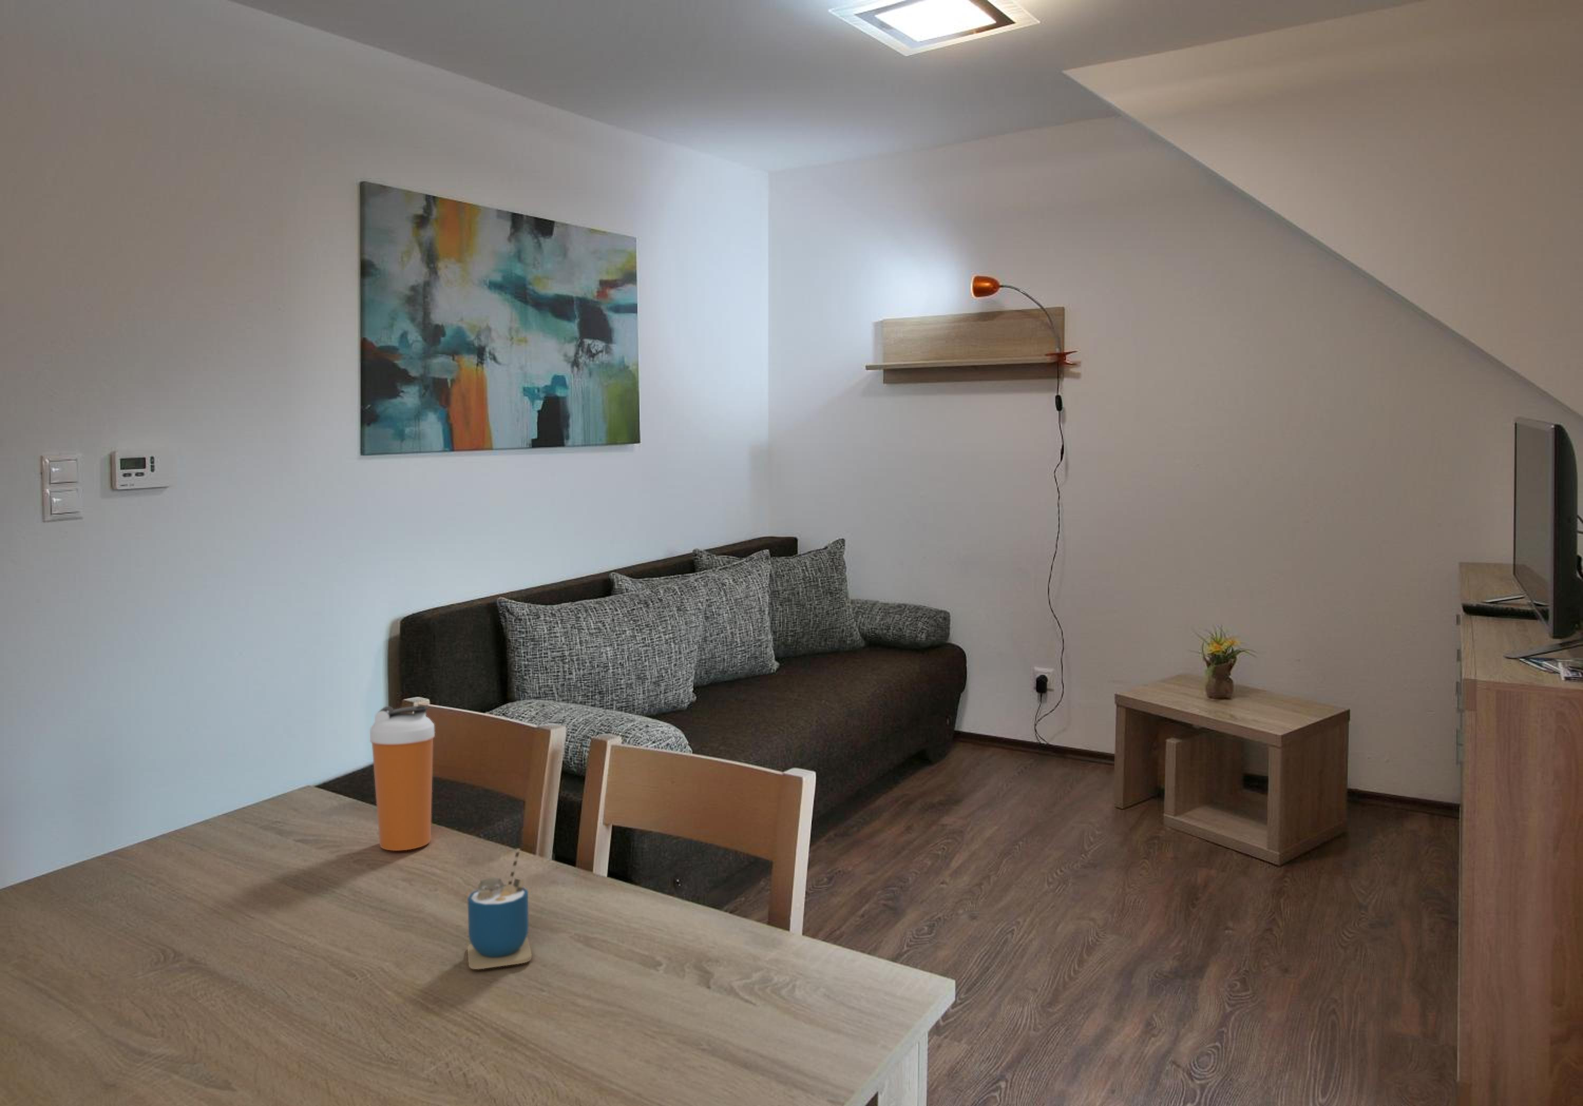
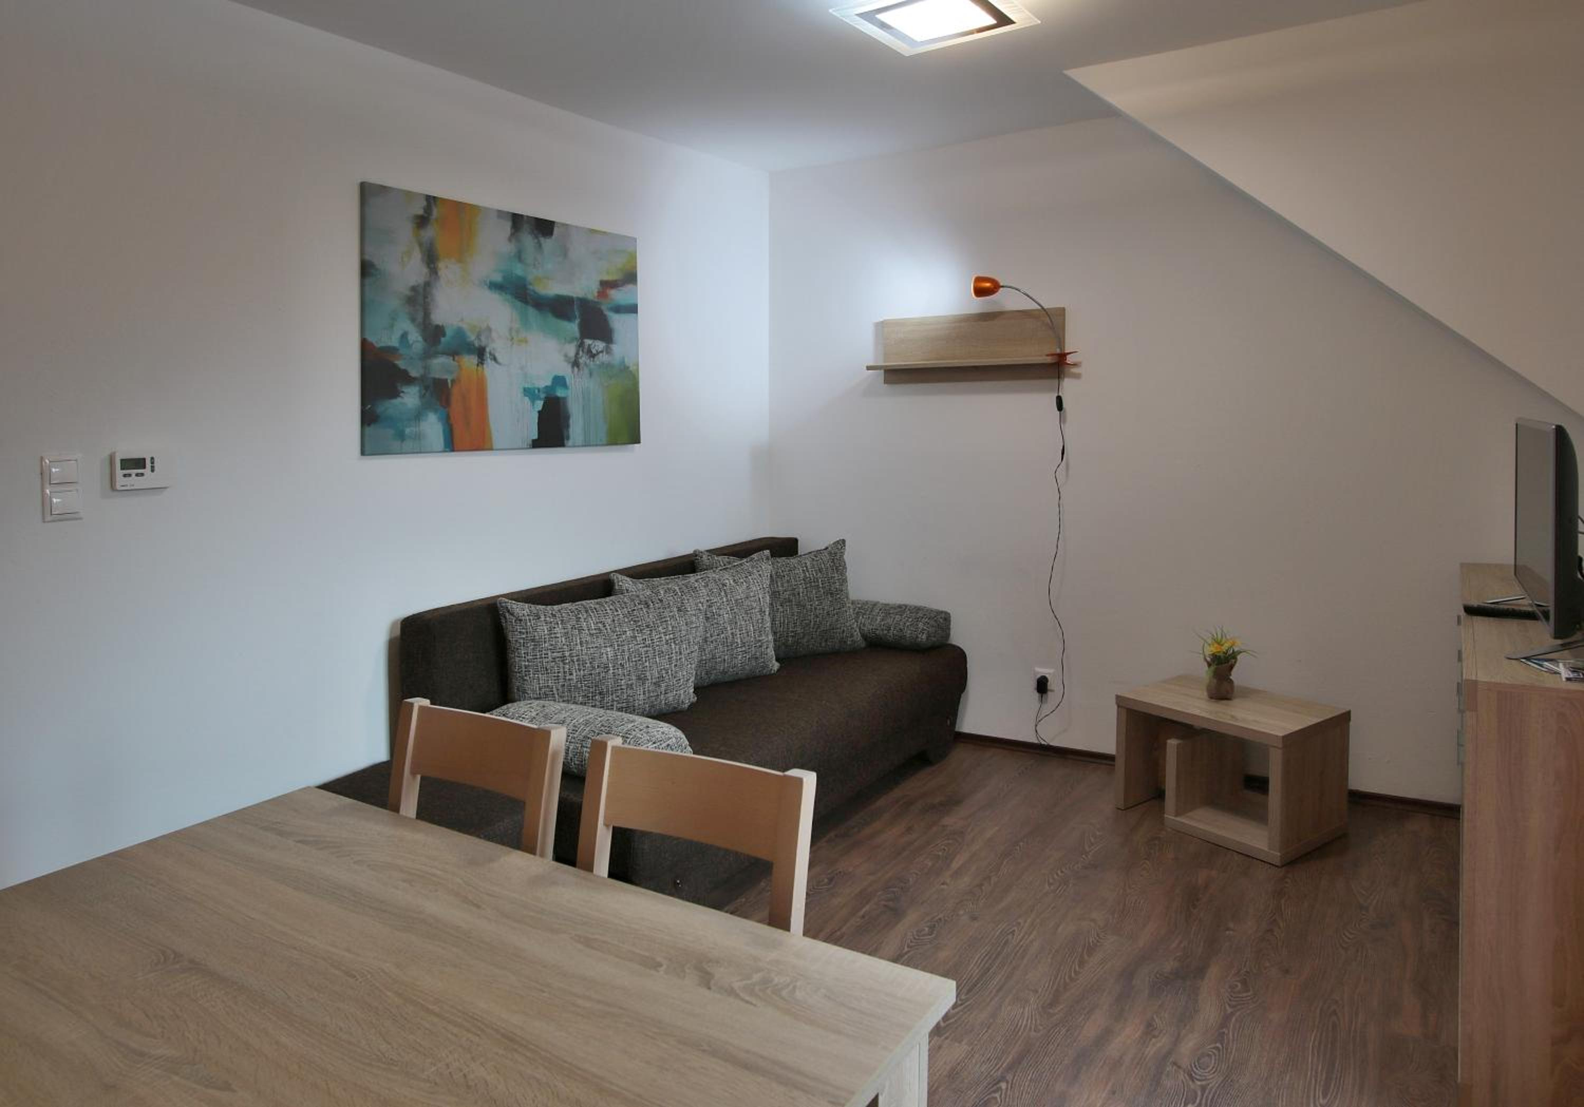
- shaker bottle (404, 775)
- cup (498, 904)
